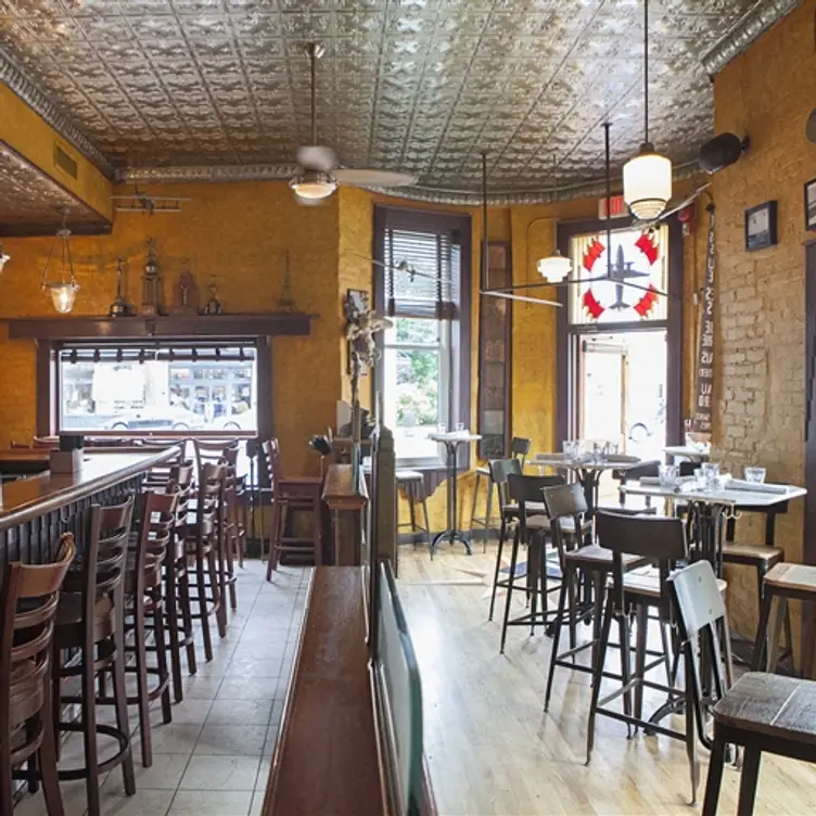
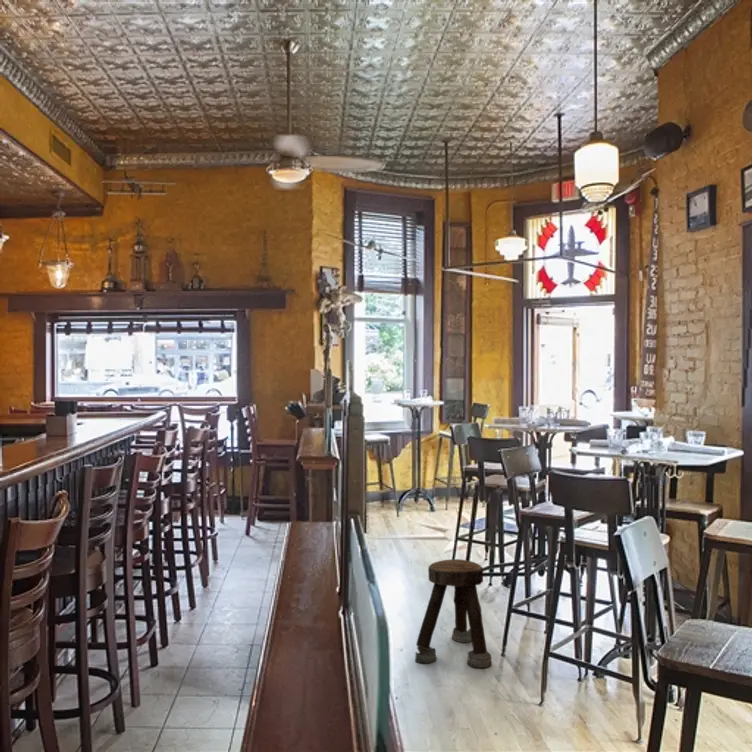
+ stool (455, 606)
